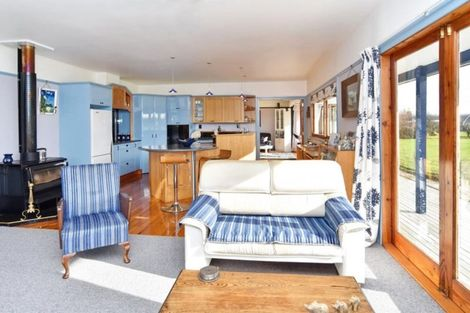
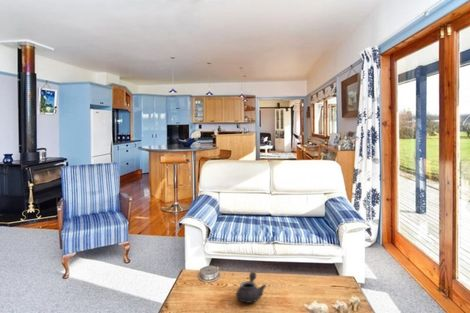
+ teapot (251, 286)
